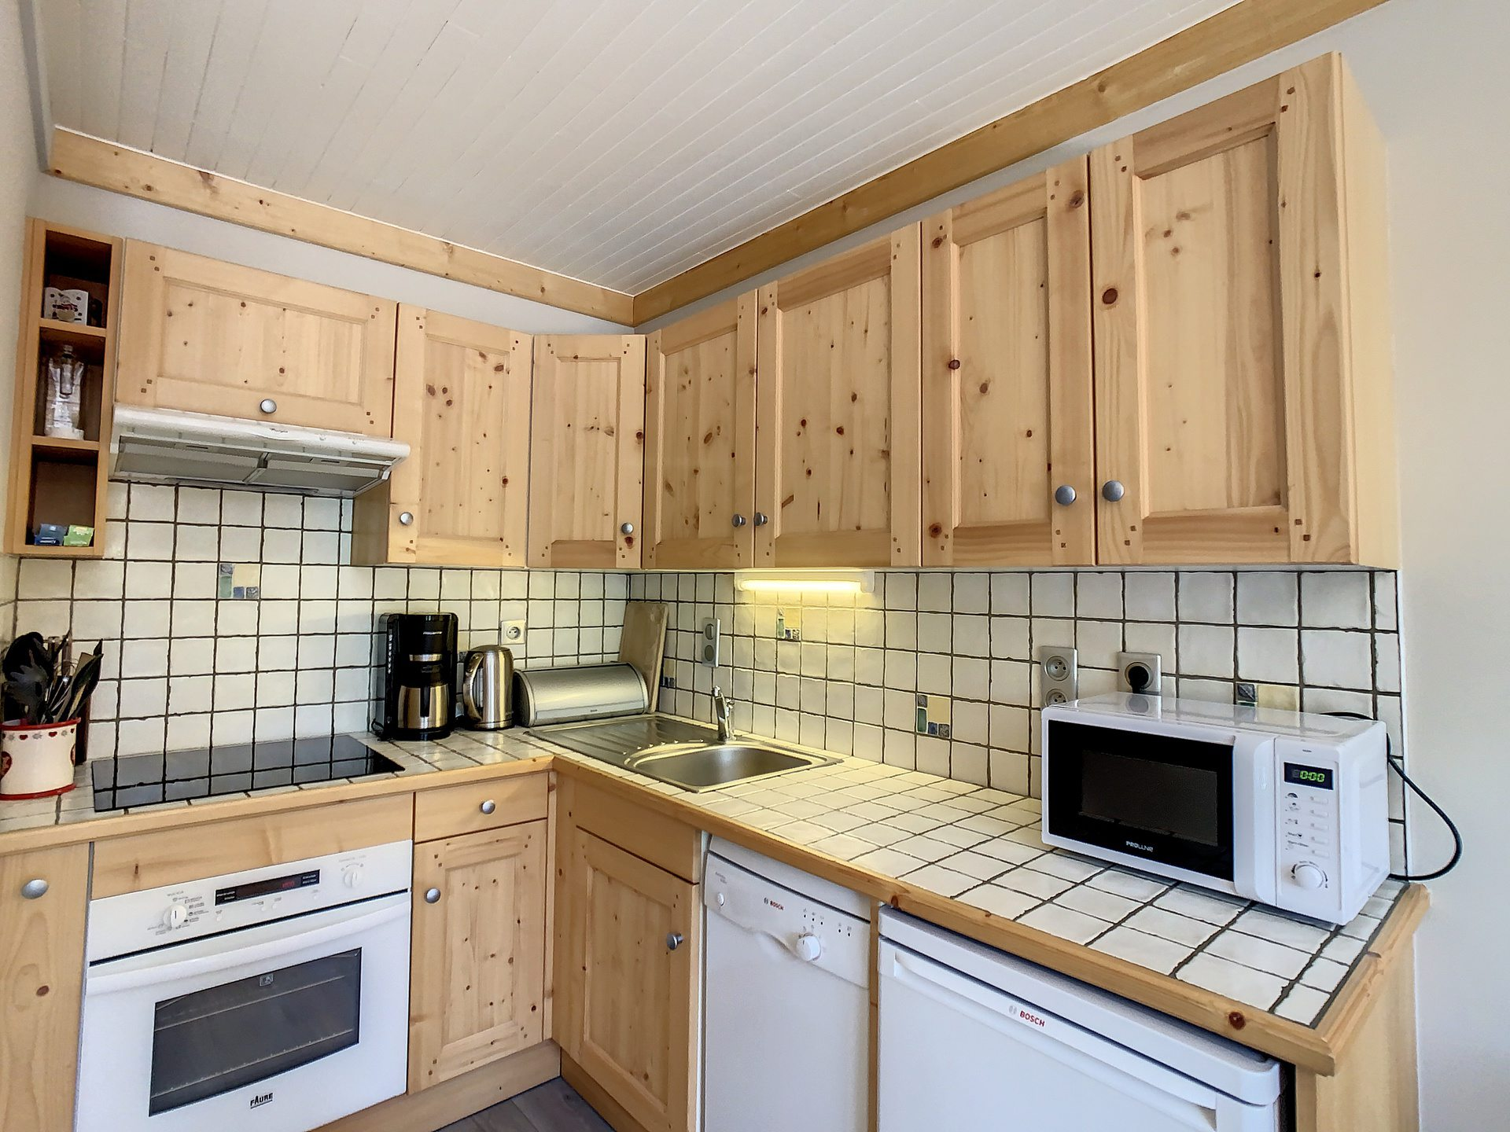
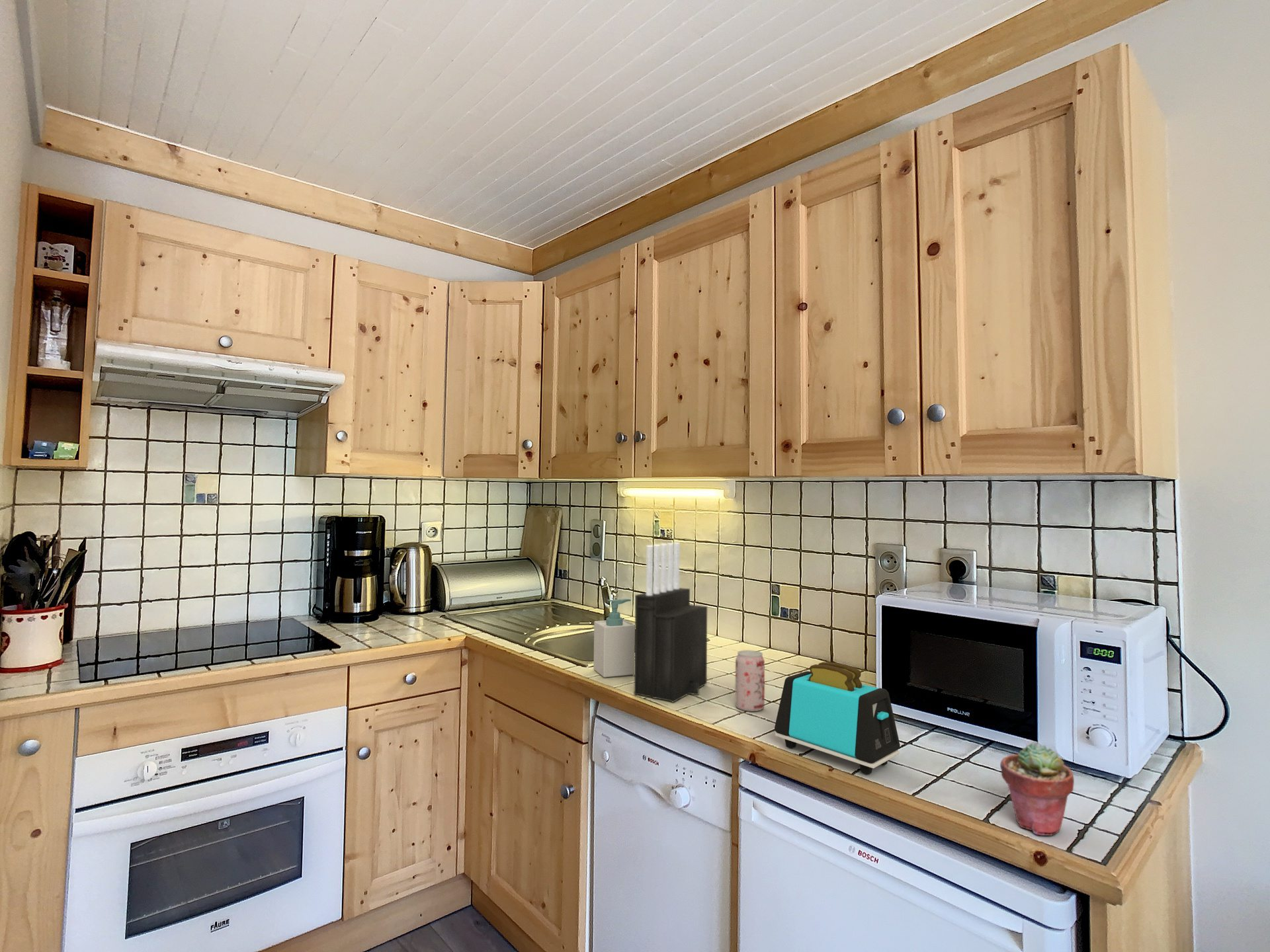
+ toaster (835, 710)
+ knife block (676, 617)
+ potted succulent (1037, 783)
+ soap bottle (614, 635)
+ beverage can (749, 680)
